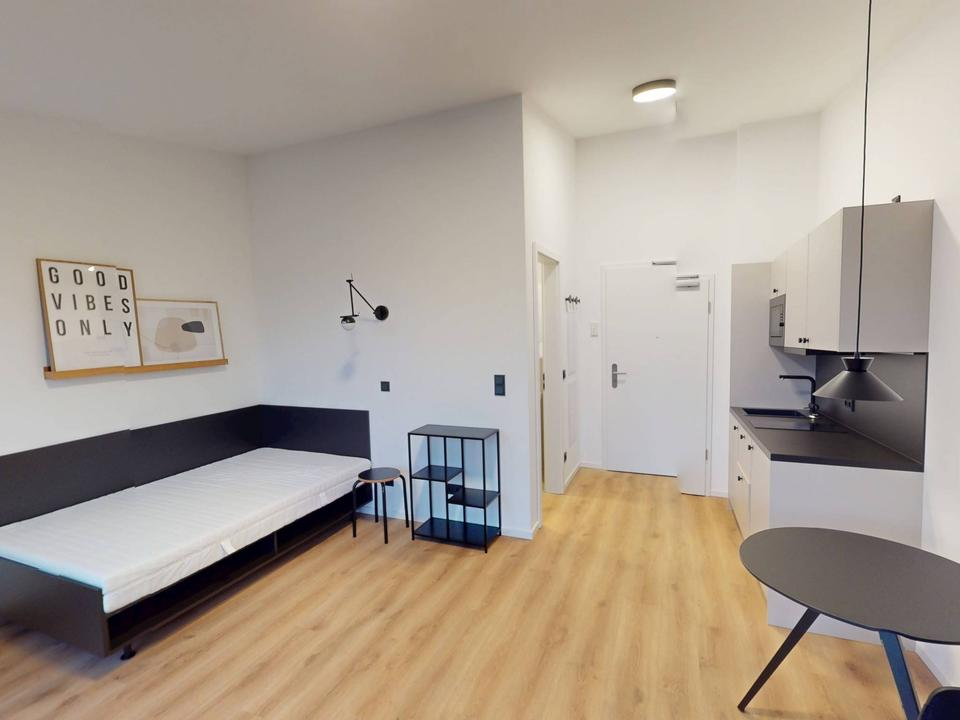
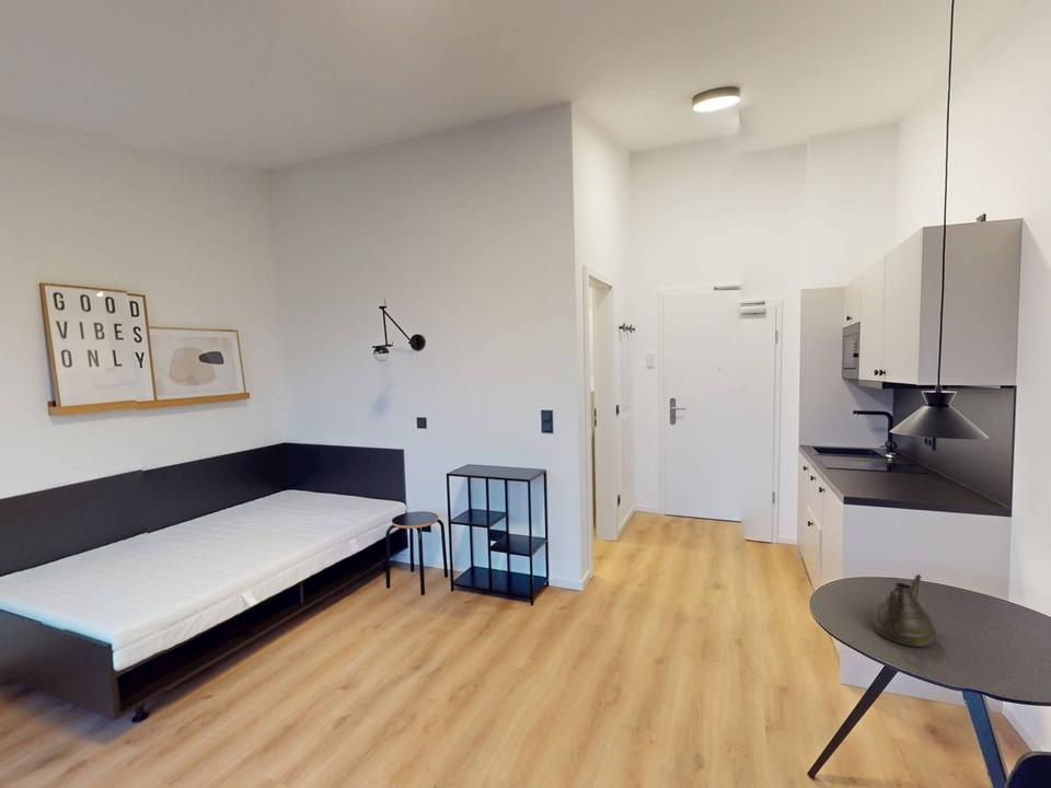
+ teapot (906, 606)
